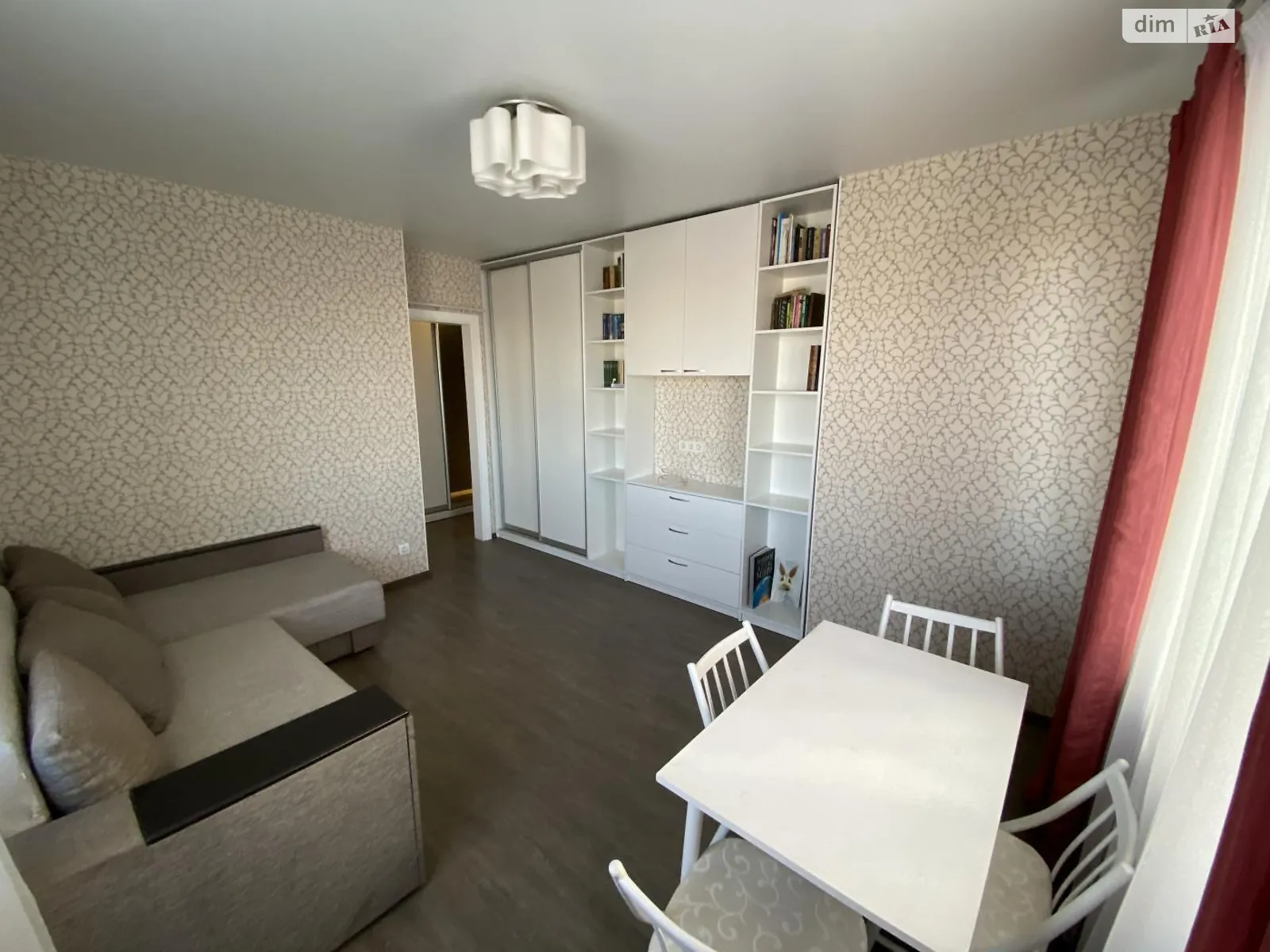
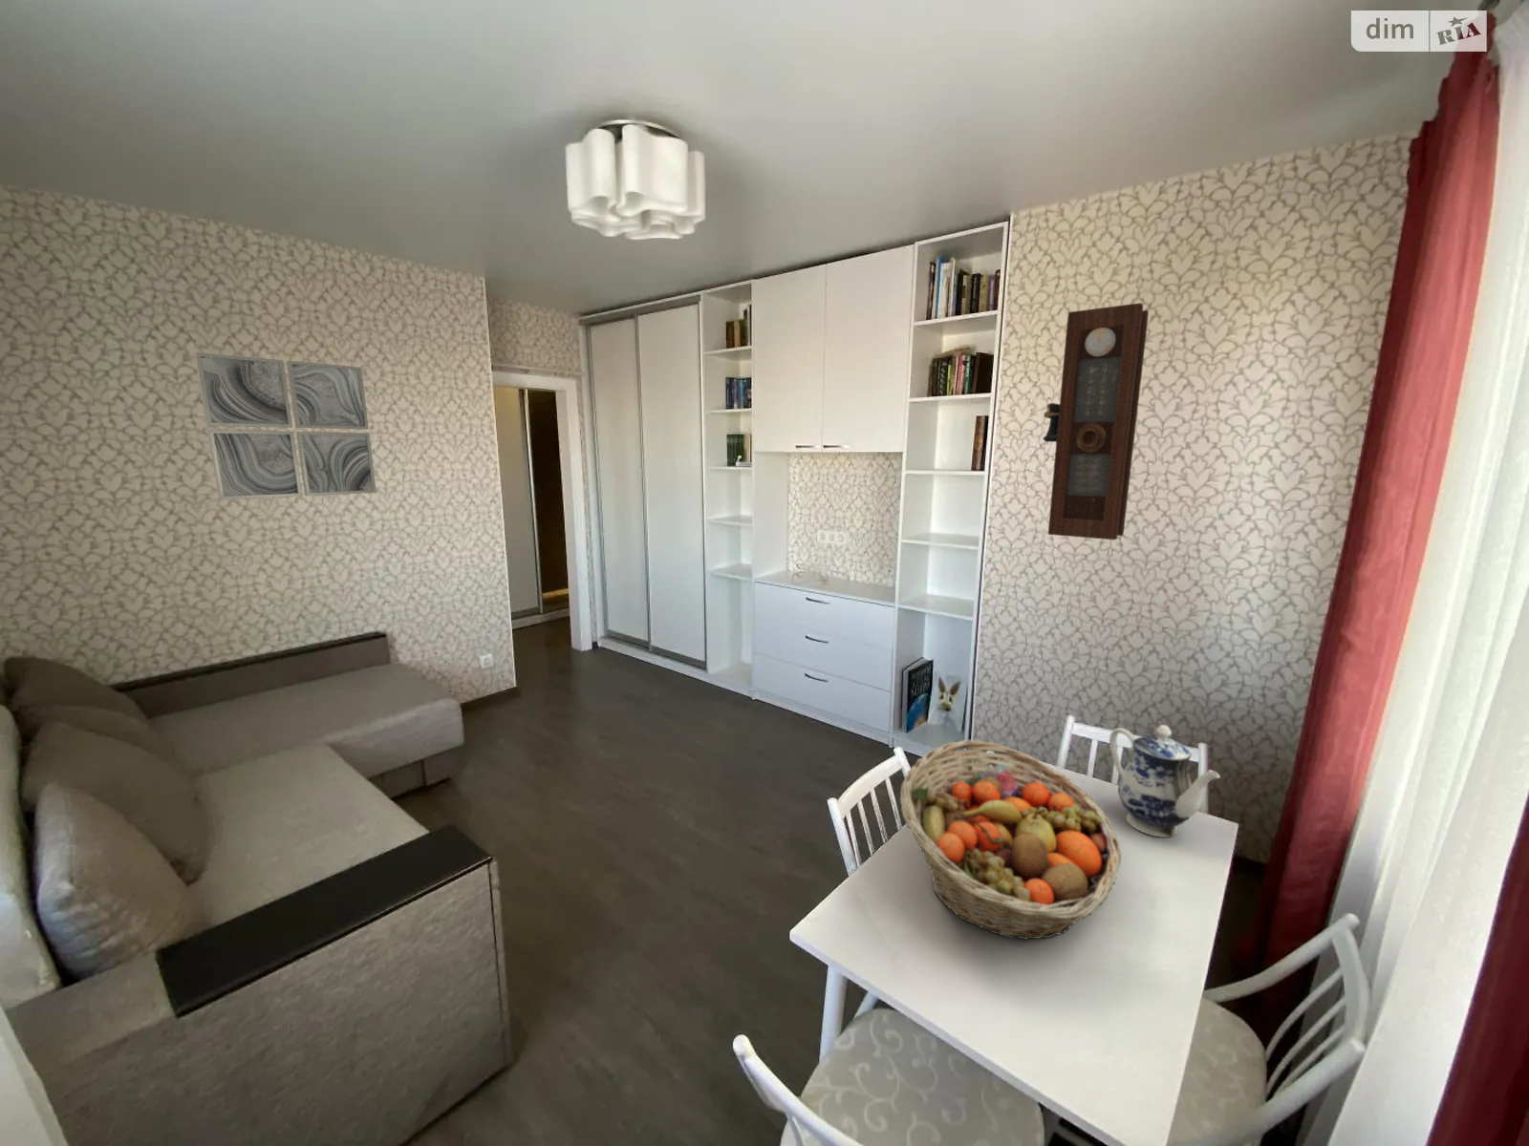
+ pendulum clock (1085, 427)
+ teapot (1157, 775)
+ wall art (295, 427)
+ fruit basket (1006, 832)
